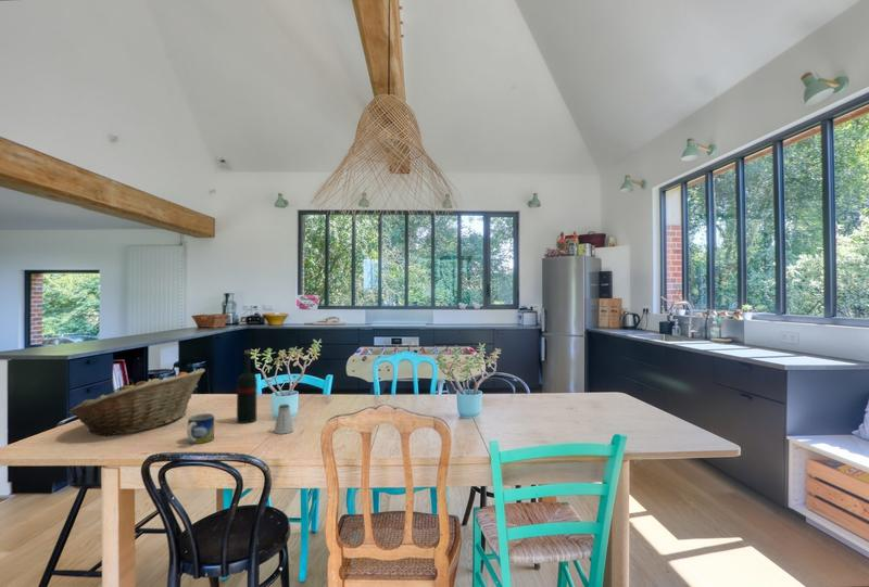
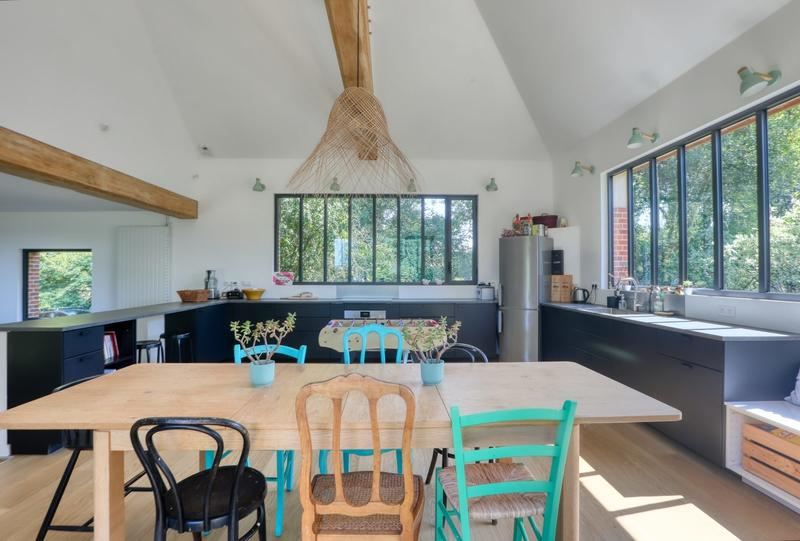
- saltshaker (284, 418)
- wine bottle (248, 384)
- mug (198, 430)
- fruit basket (144, 397)
